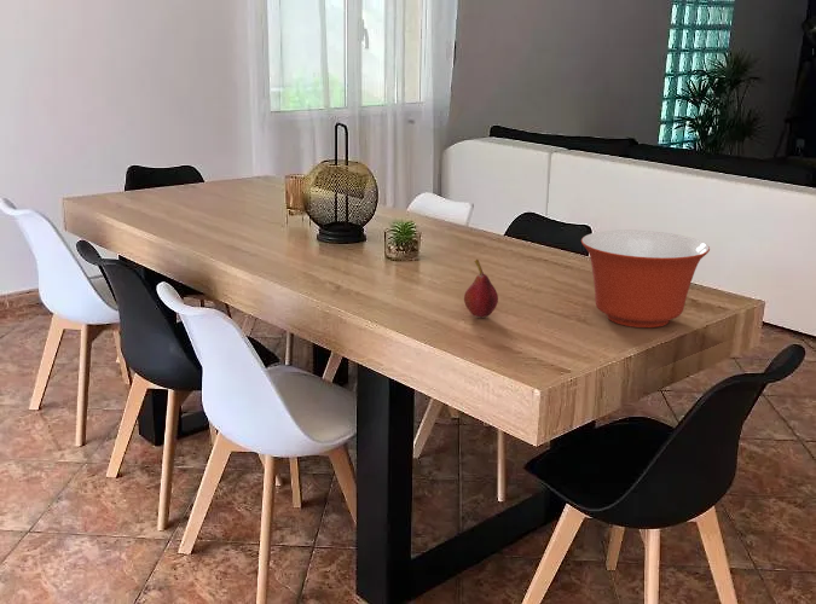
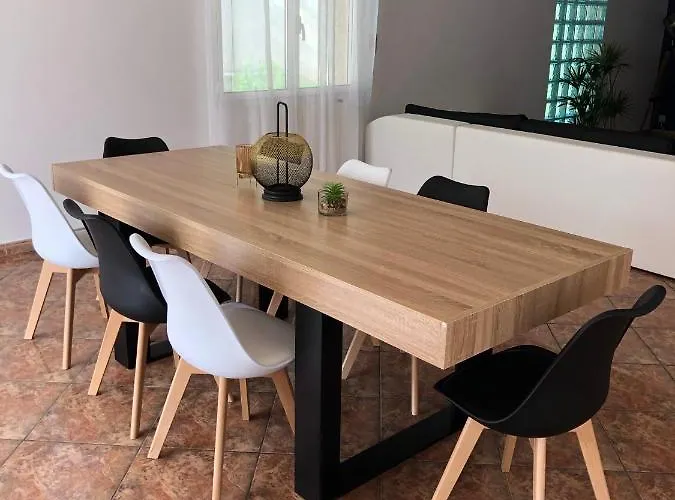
- mixing bowl (641, 280)
- fruit (481, 288)
